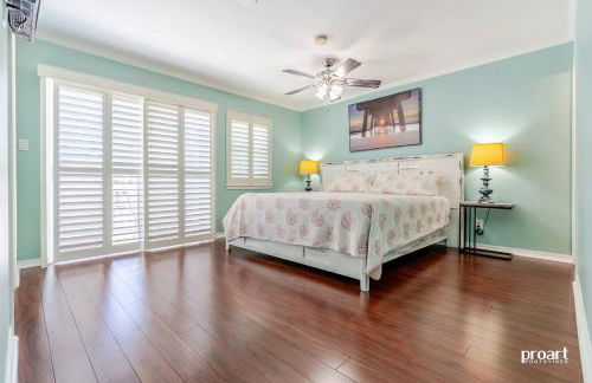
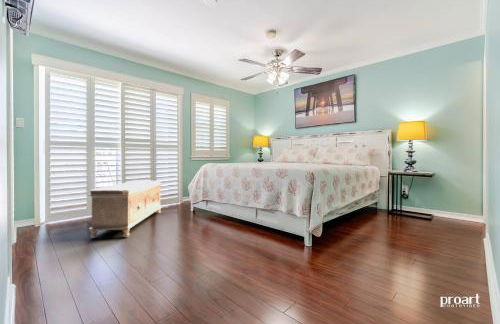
+ bench (132, 203)
